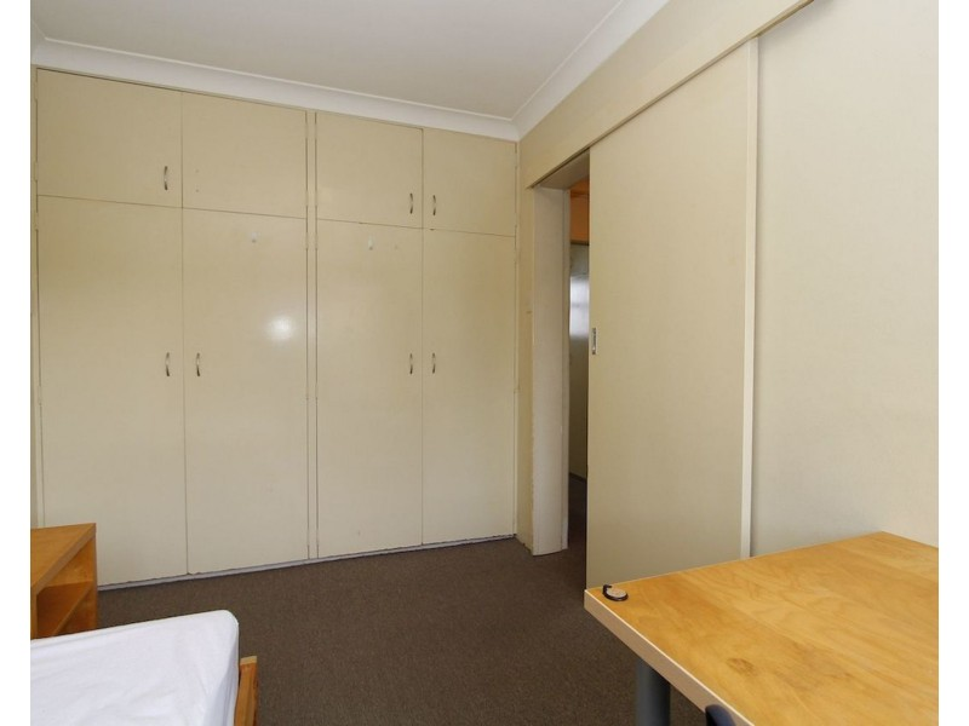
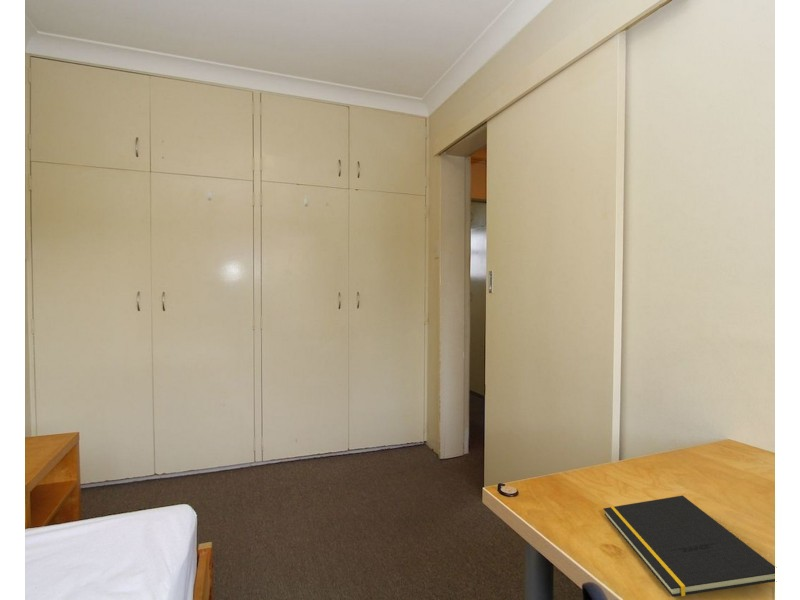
+ notepad (678, 538)
